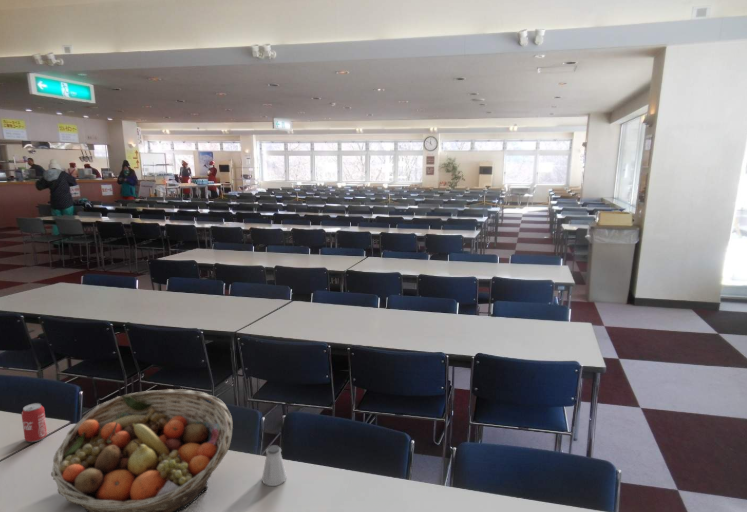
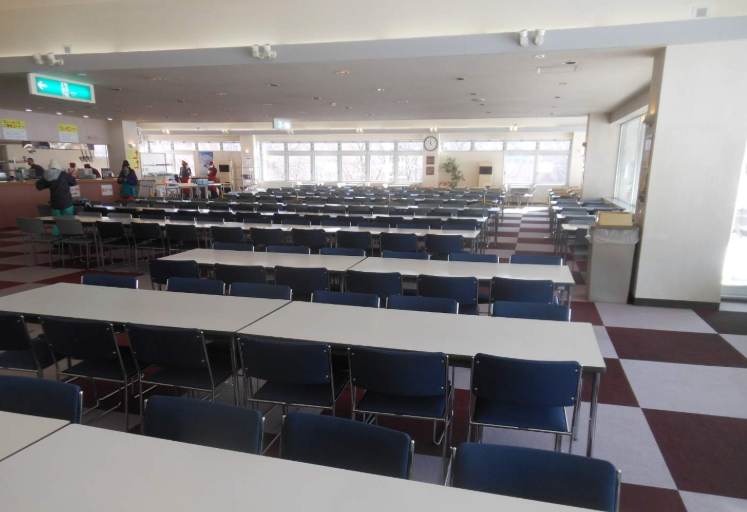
- beverage can (34, 422)
- fruit basket (147, 451)
- saltshaker (274, 463)
